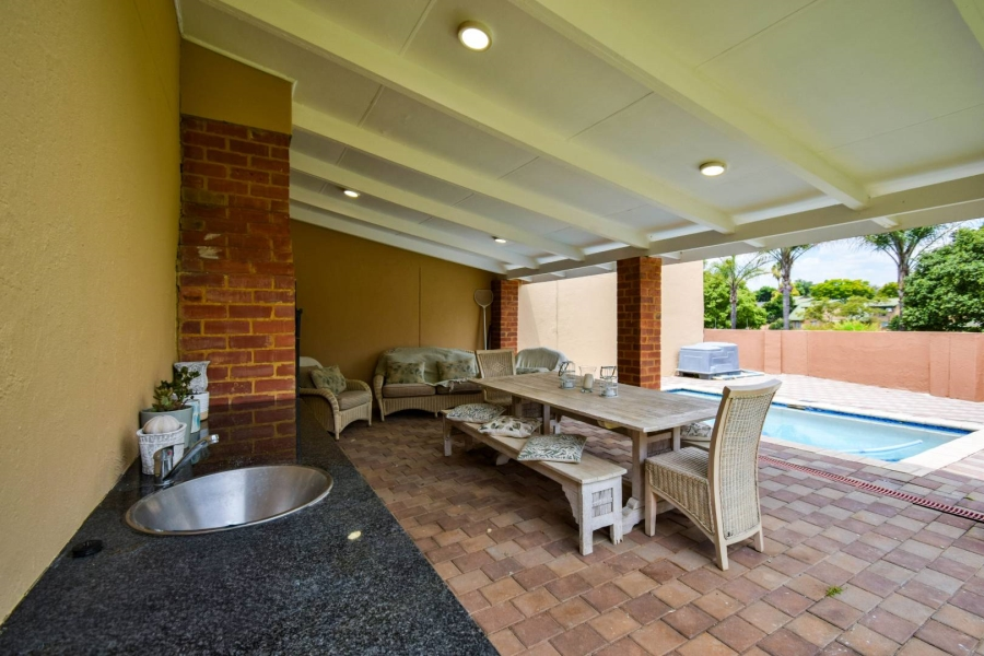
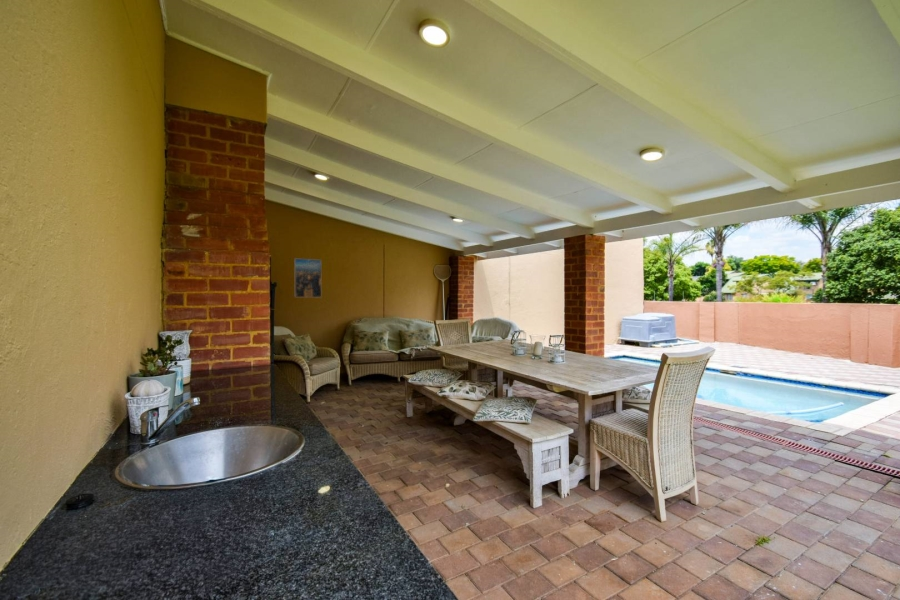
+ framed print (308, 278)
